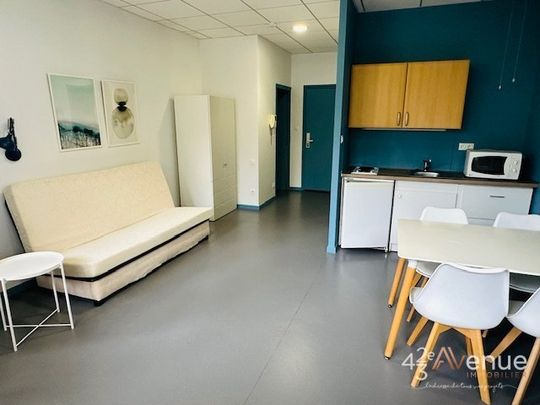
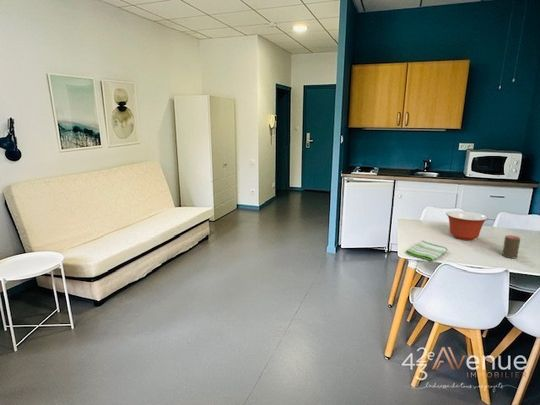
+ dish towel (426, 250)
+ mixing bowl (464, 226)
+ cup (511, 246)
